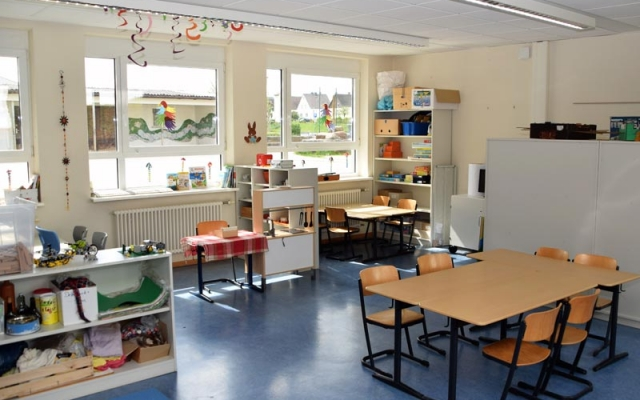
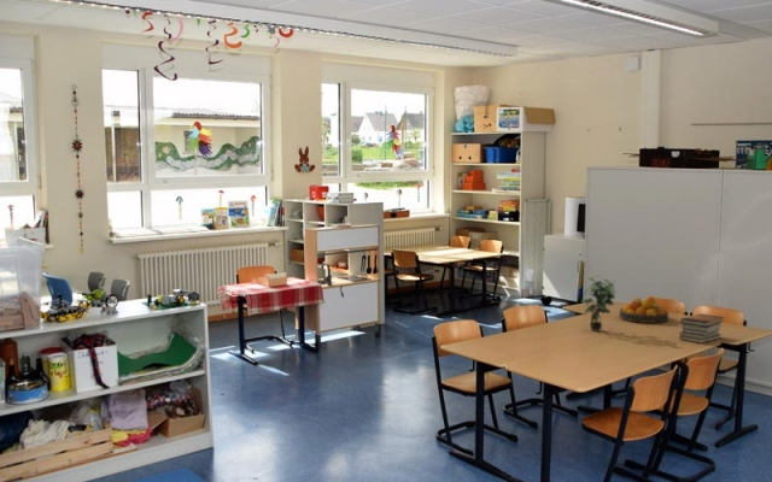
+ potted plant (600, 304)
+ fruit bowl (643, 307)
+ book stack (701, 328)
